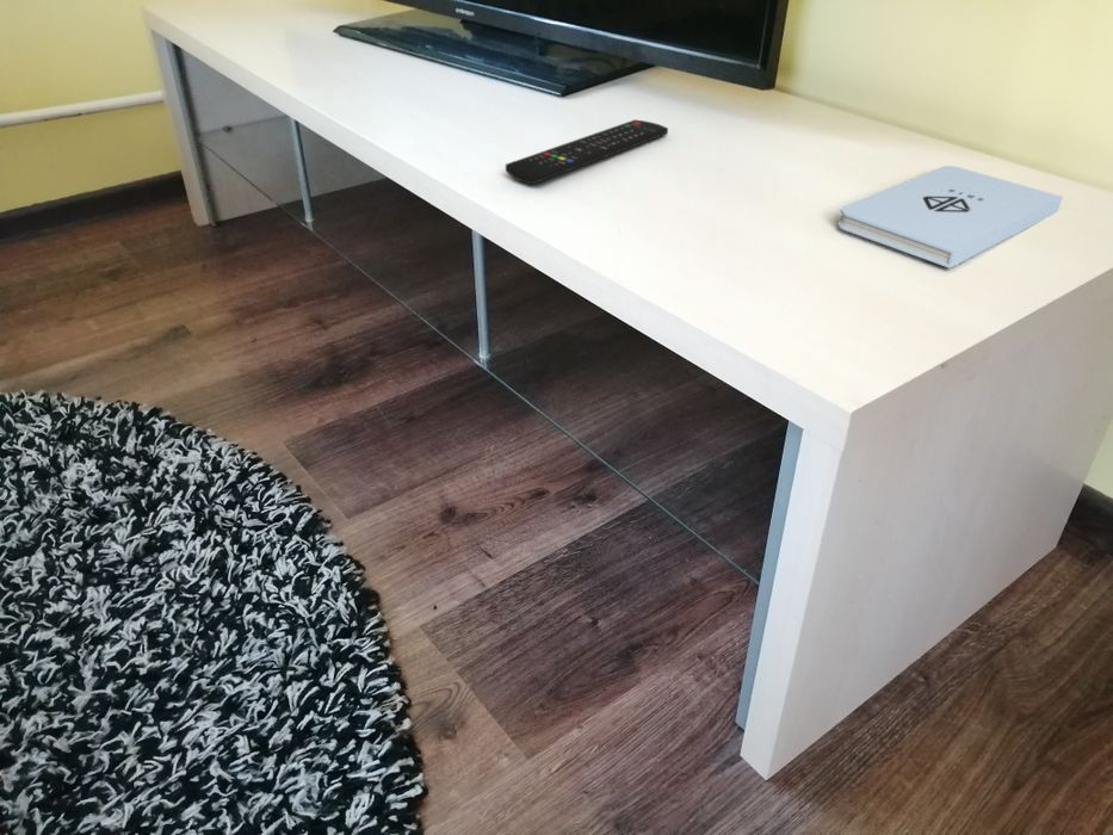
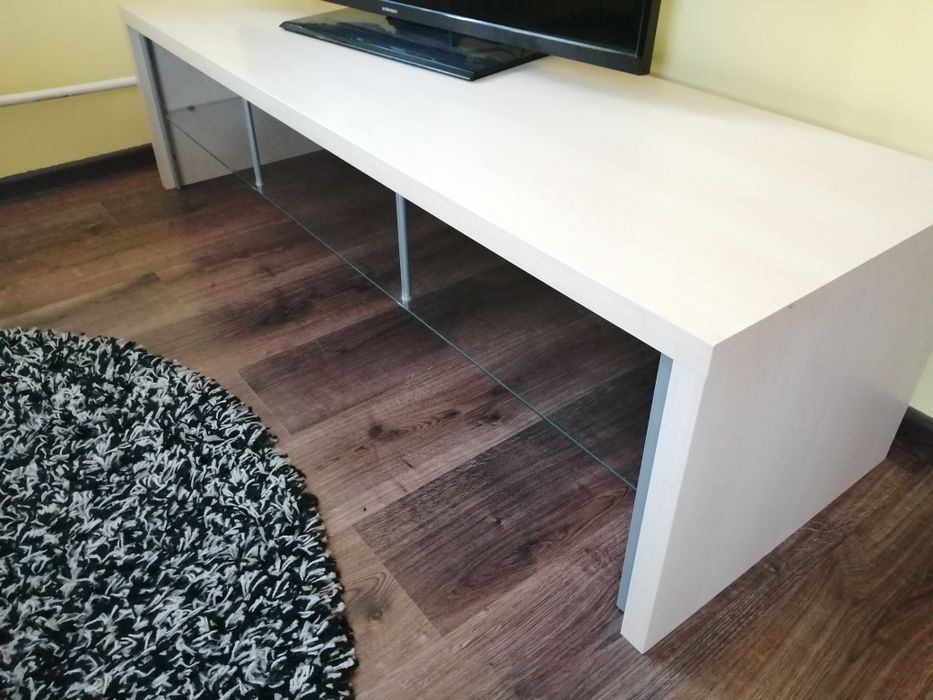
- notepad (948, 210)
- remote control (592, 150)
